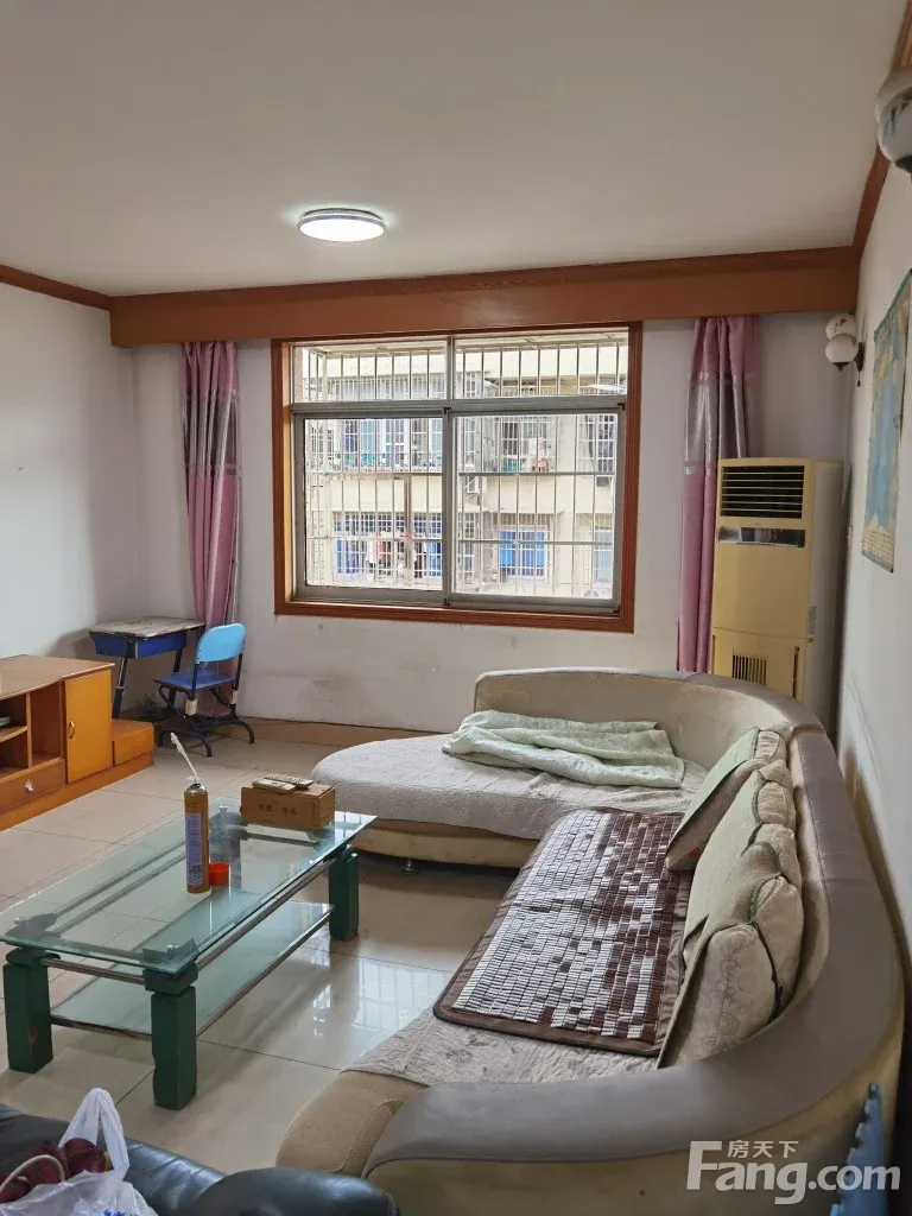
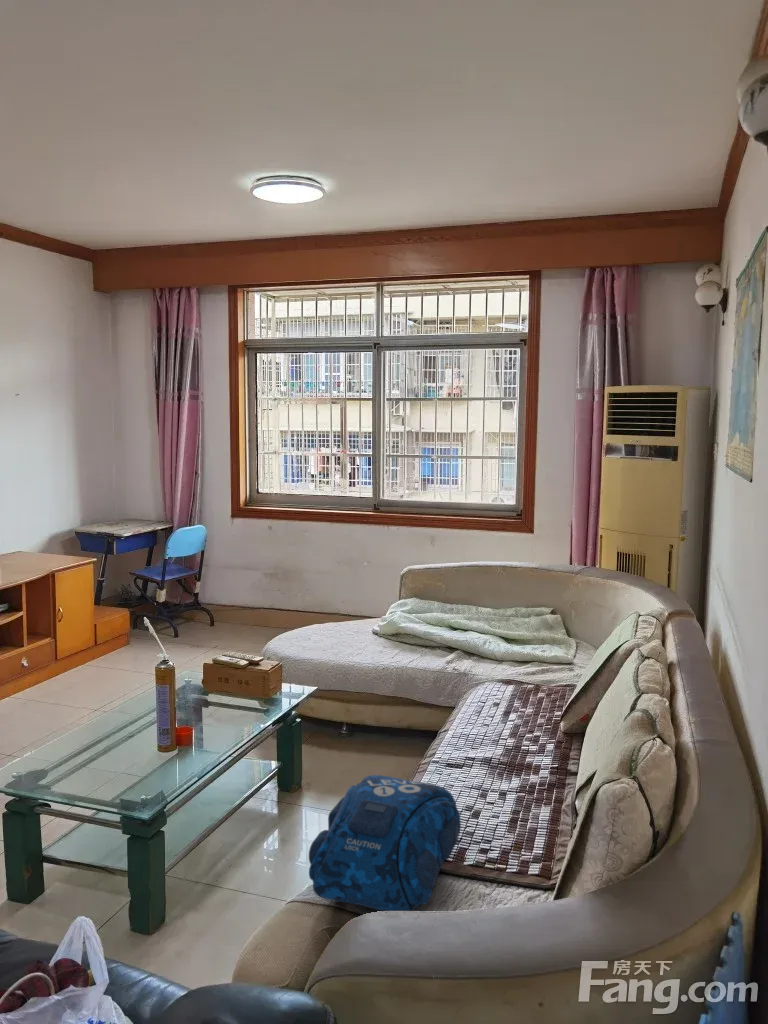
+ backpack (391, 832)
